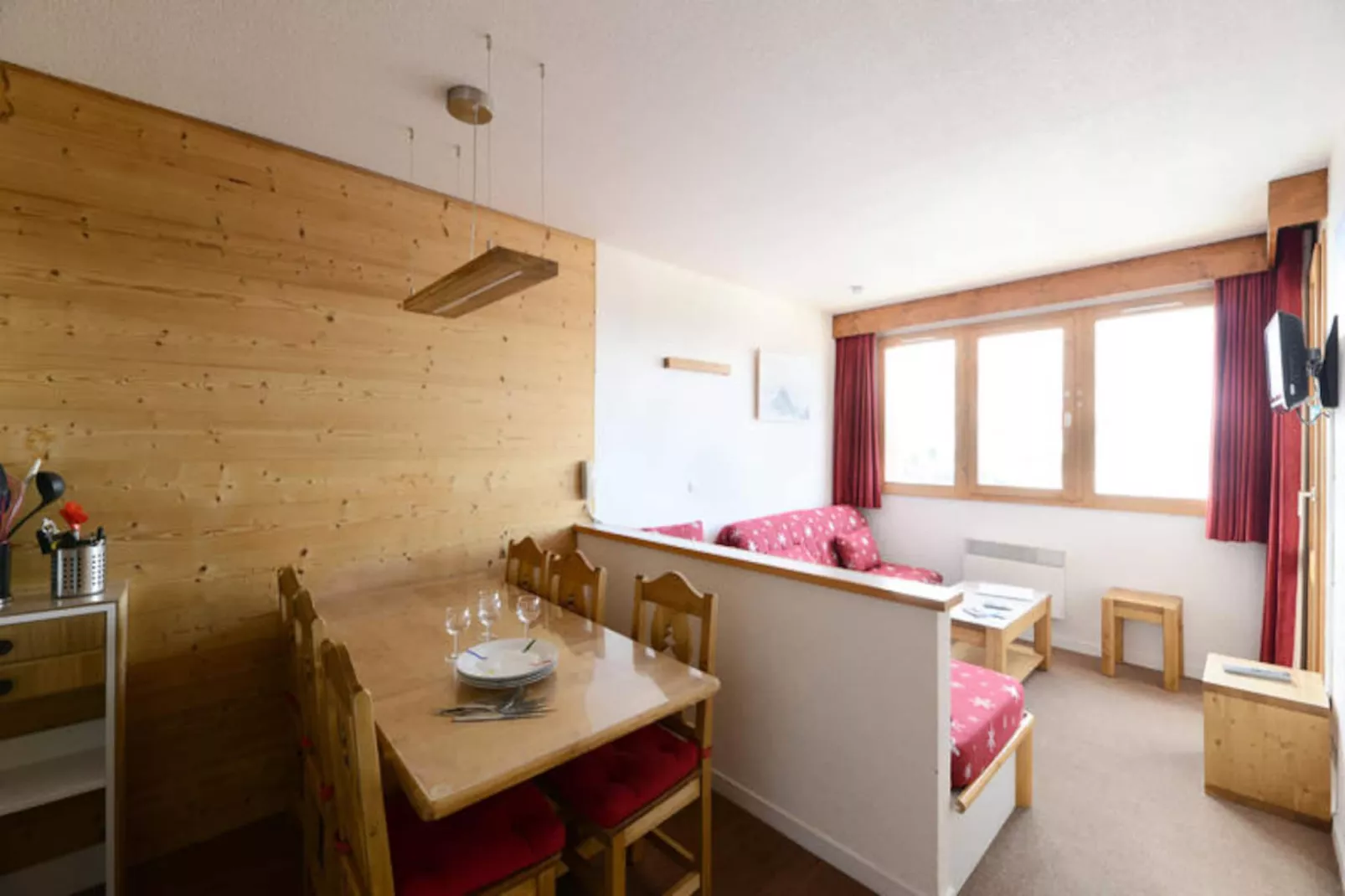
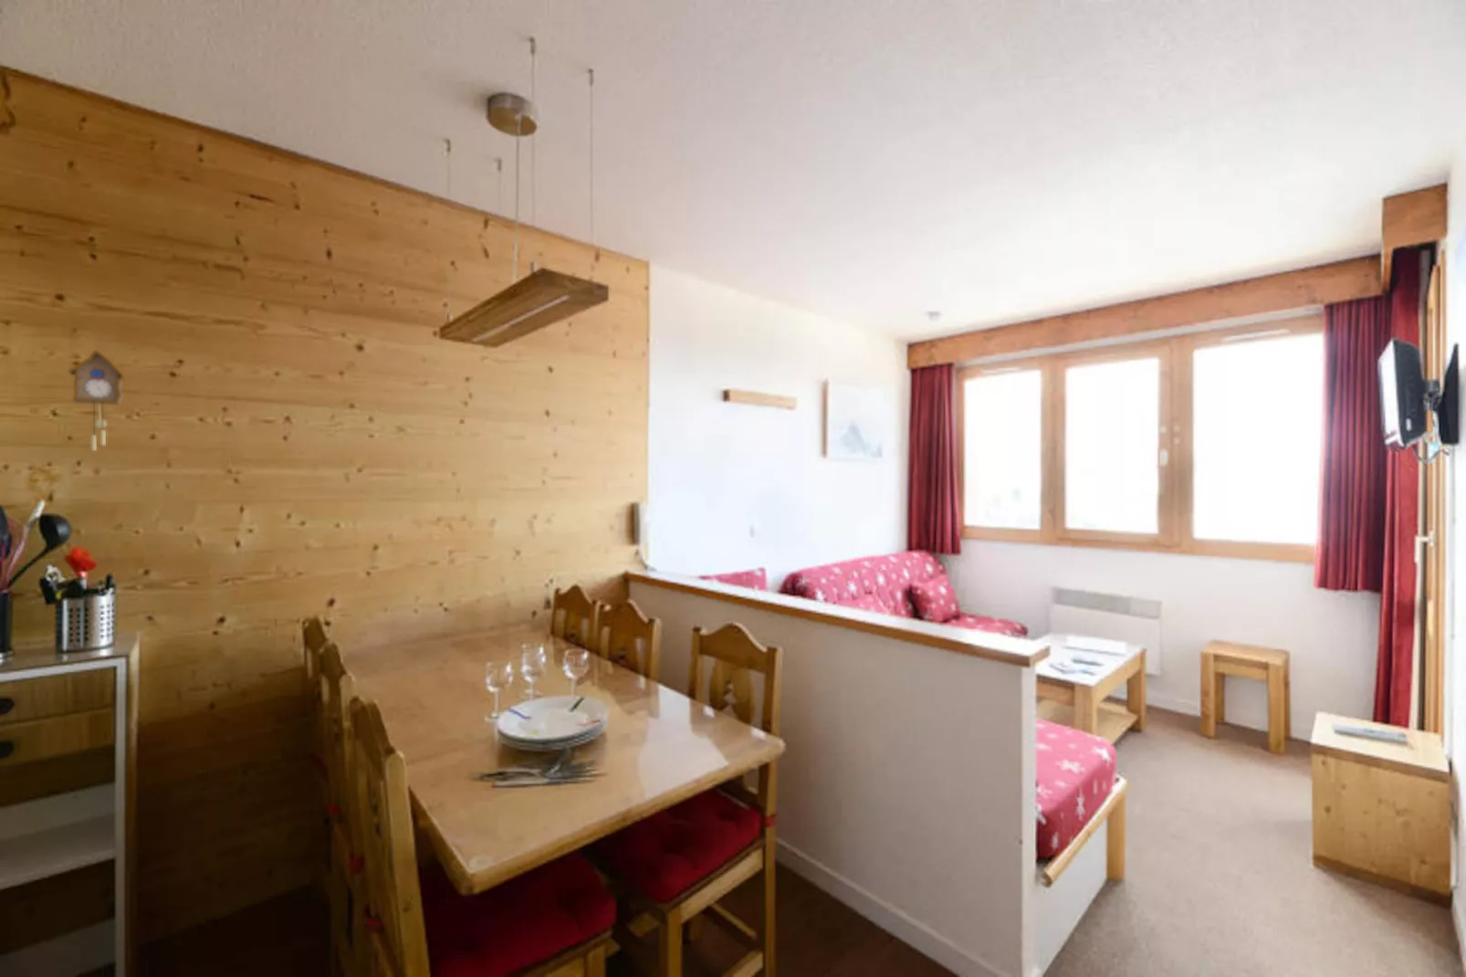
+ cuckoo clock (98, 401)
